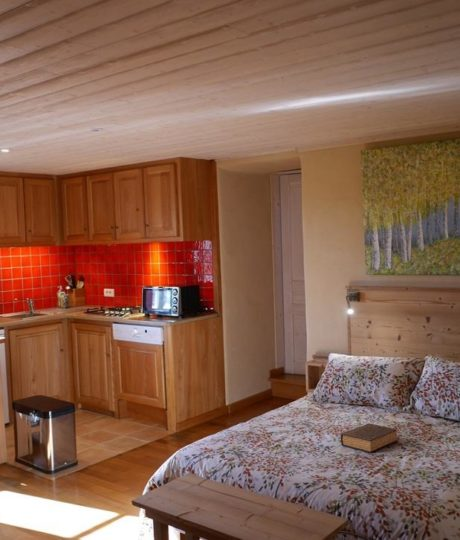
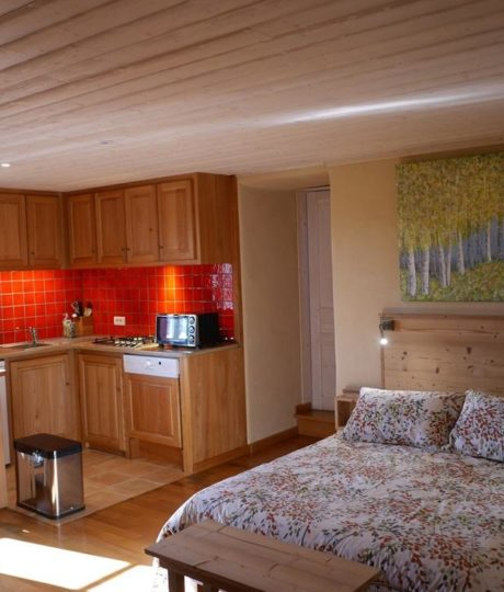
- book (369, 437)
